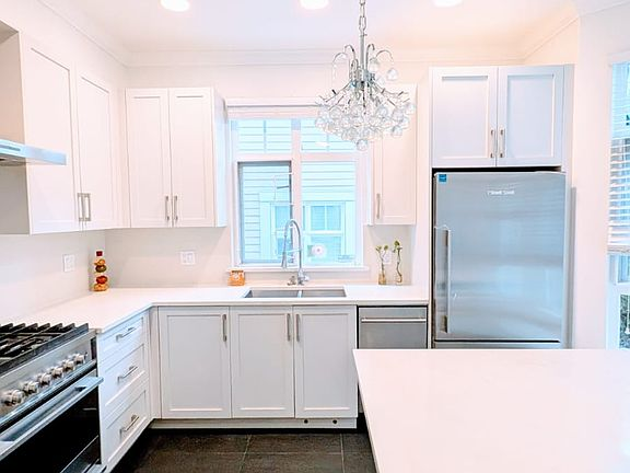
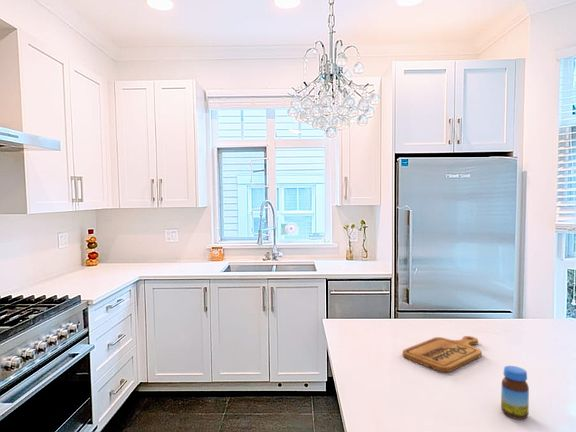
+ cutting board (449, 349)
+ jar (514, 391)
